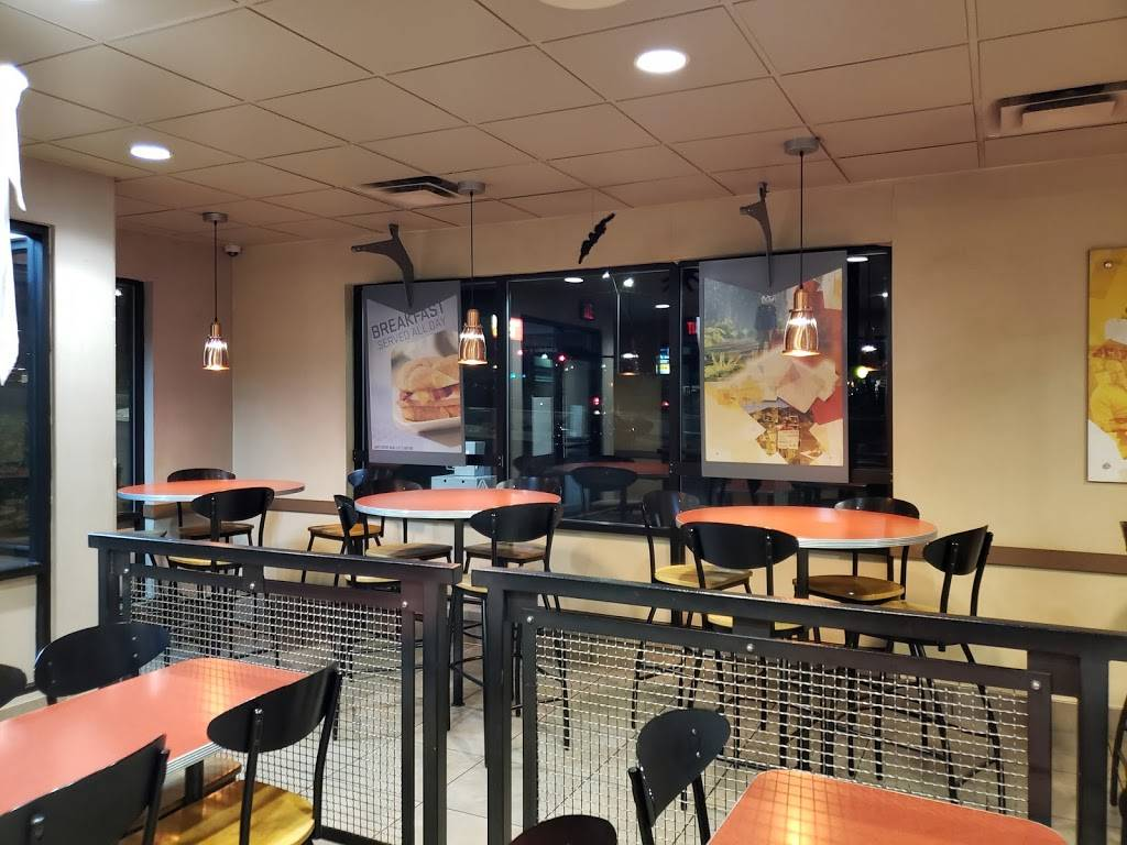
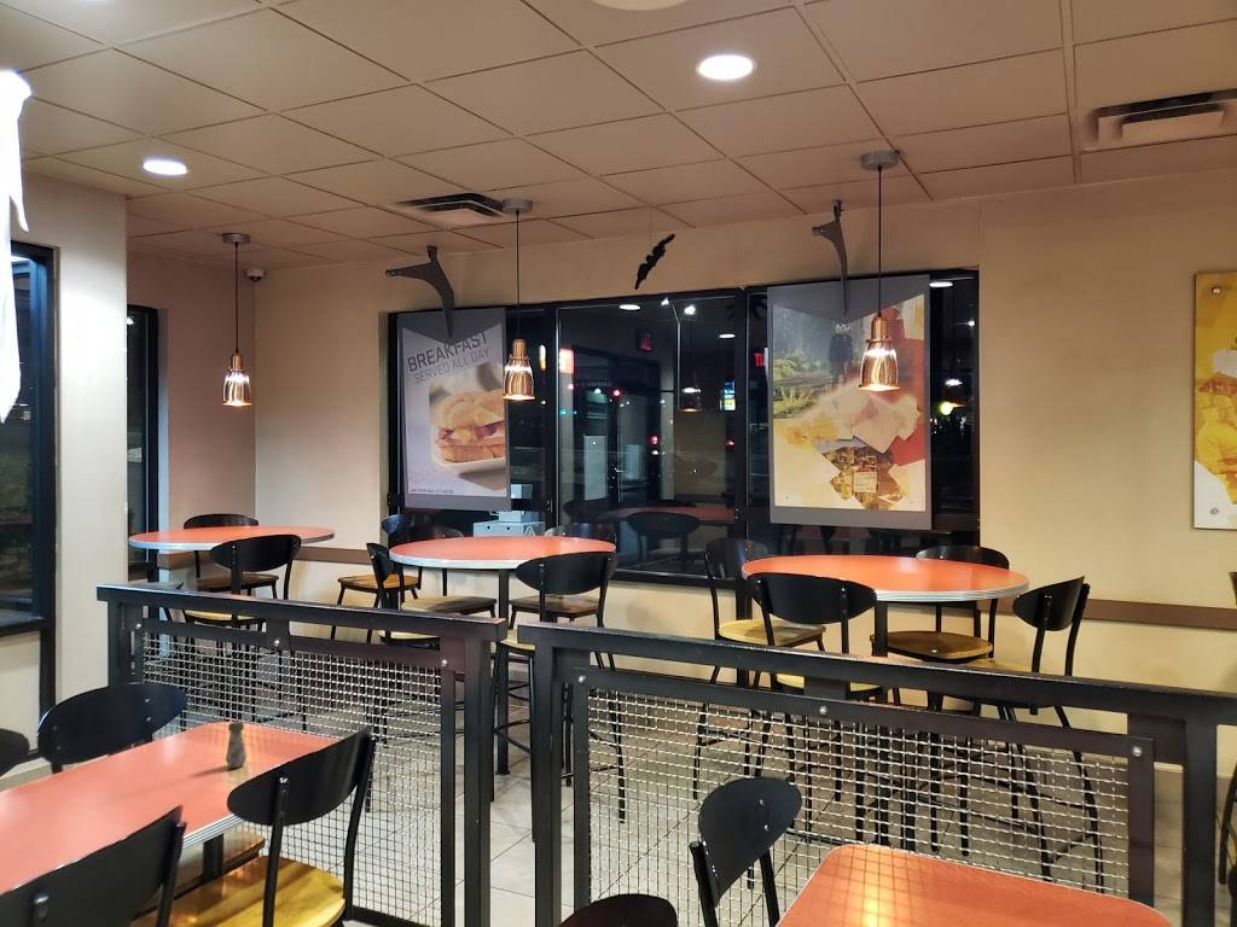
+ salt shaker (236, 744)
